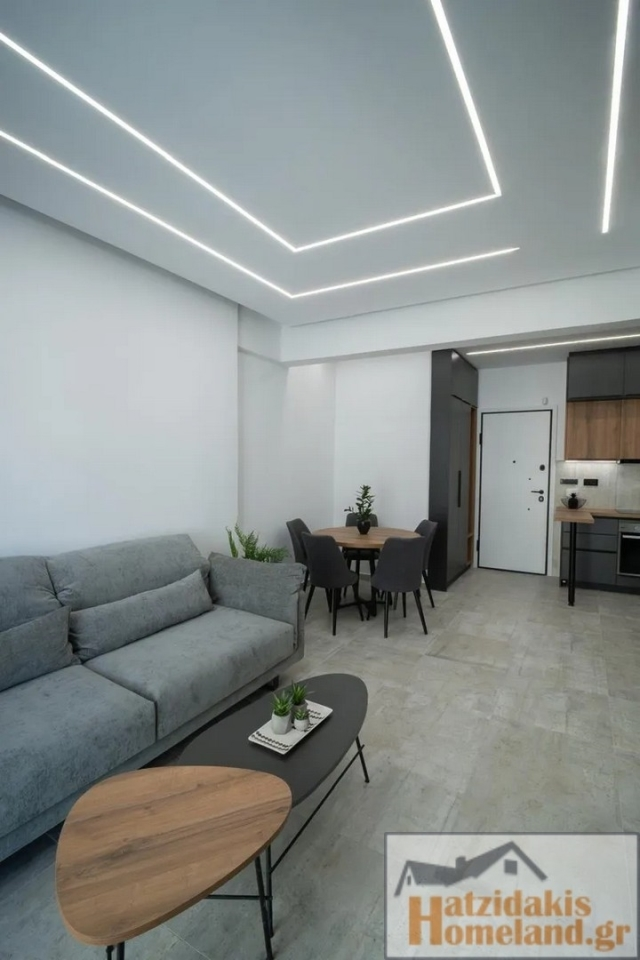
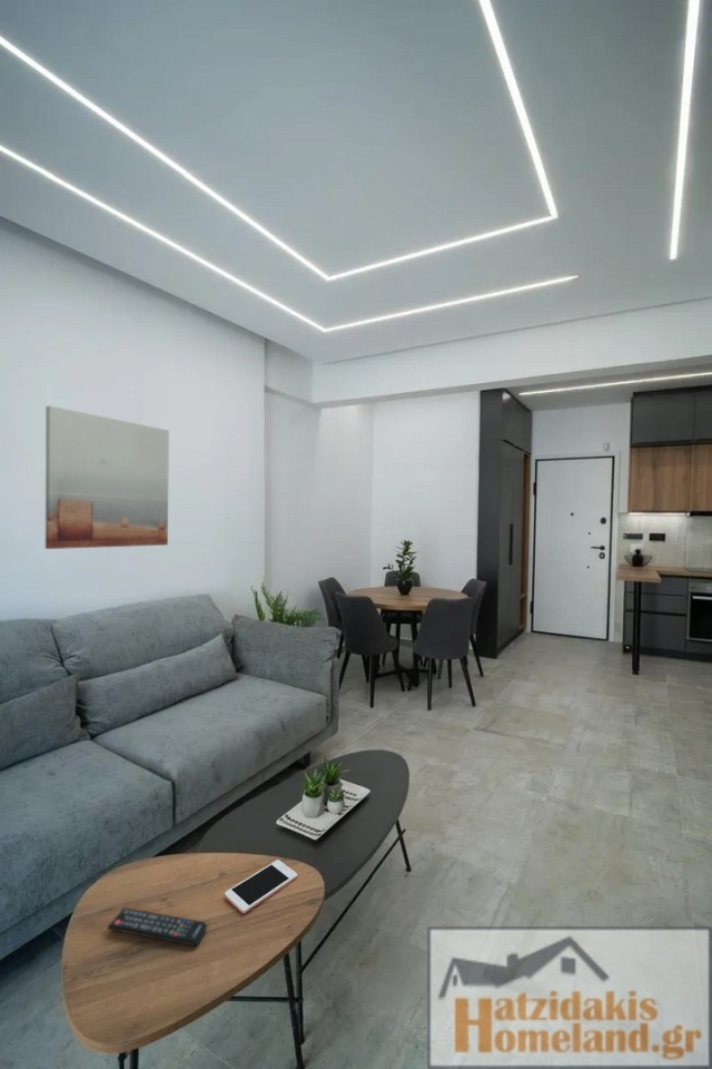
+ cell phone (261, 884)
+ wall art (112, 483)
+ remote control (157, 926)
